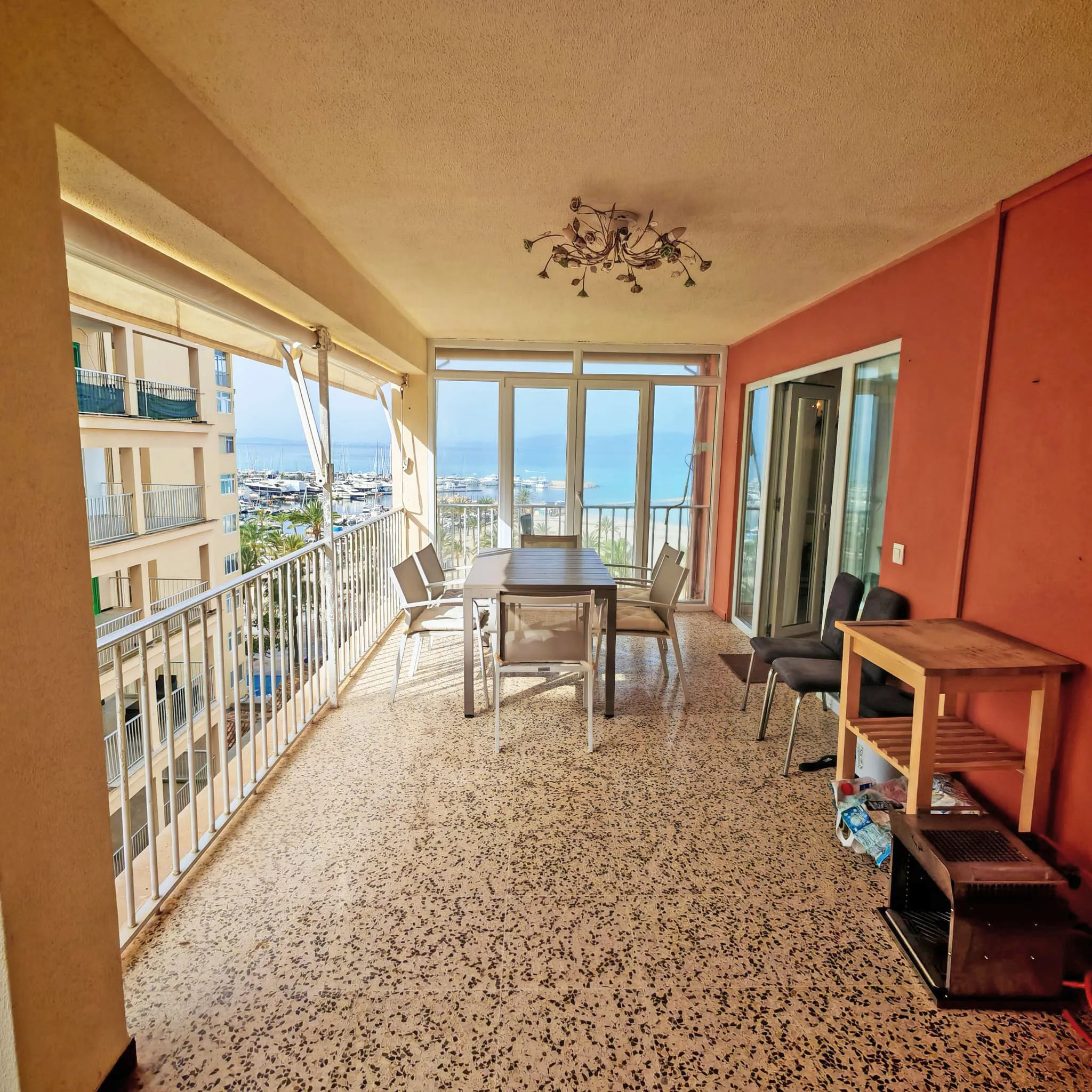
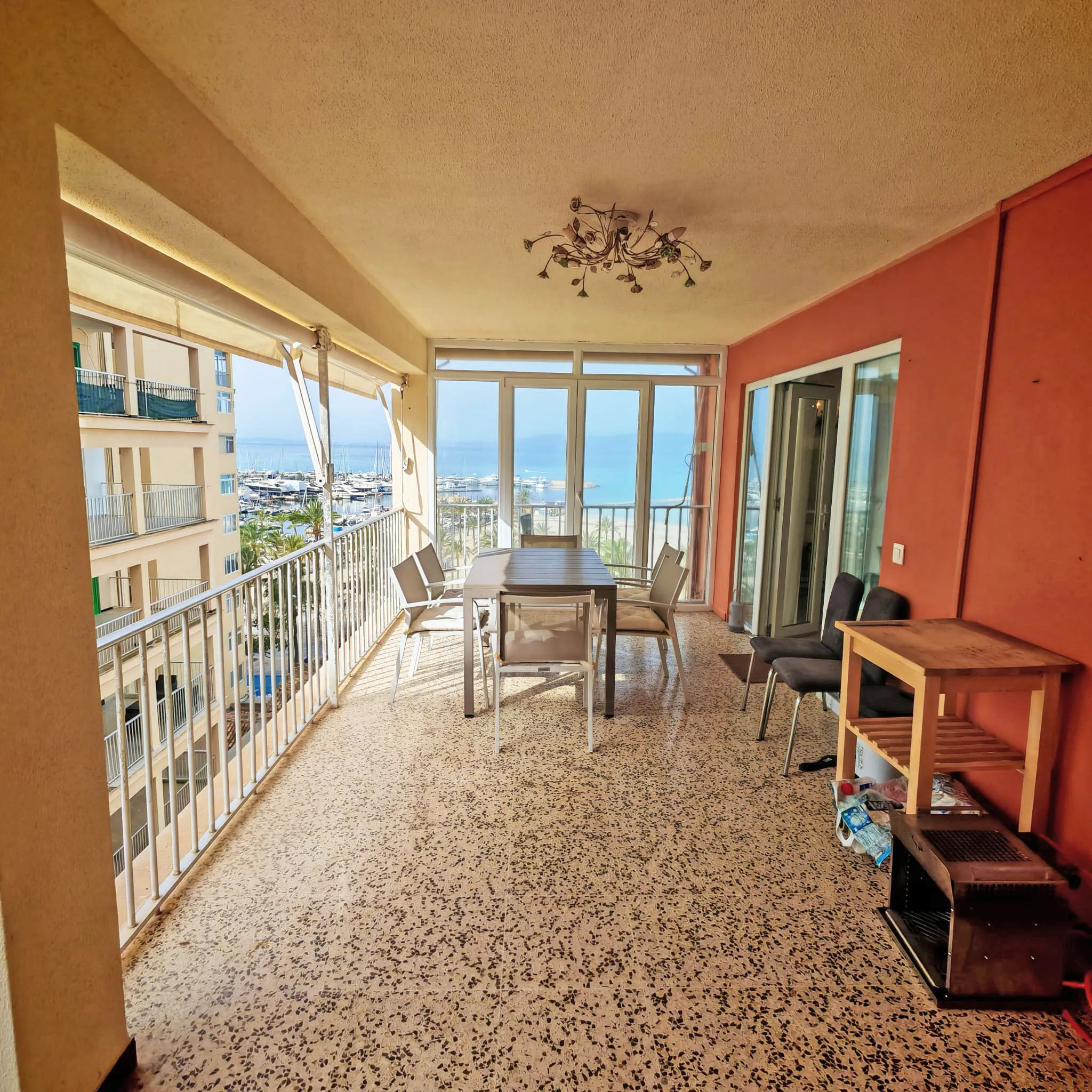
+ watering can (737, 611)
